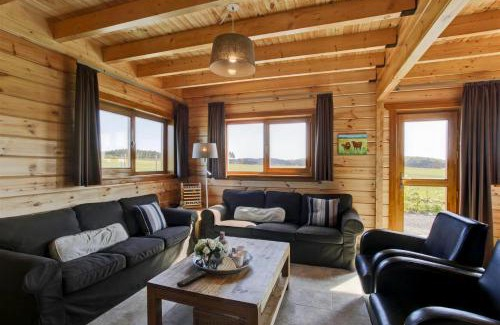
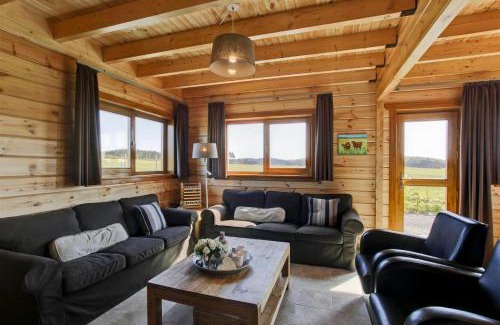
- remote control (192, 278)
